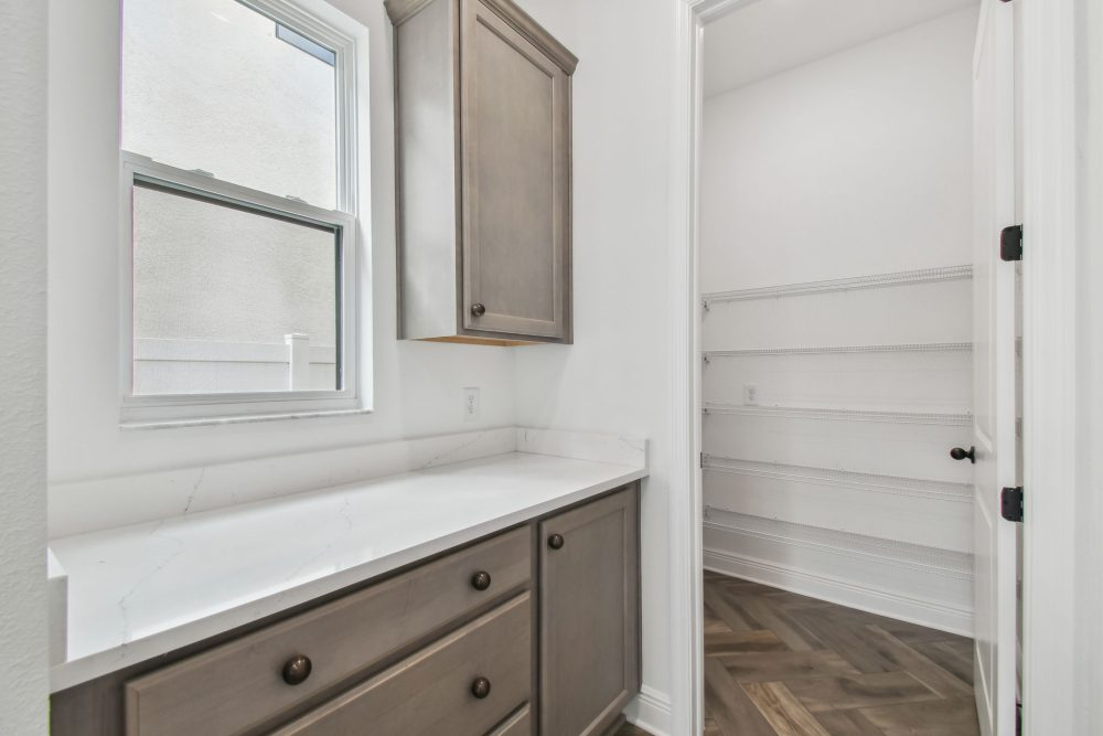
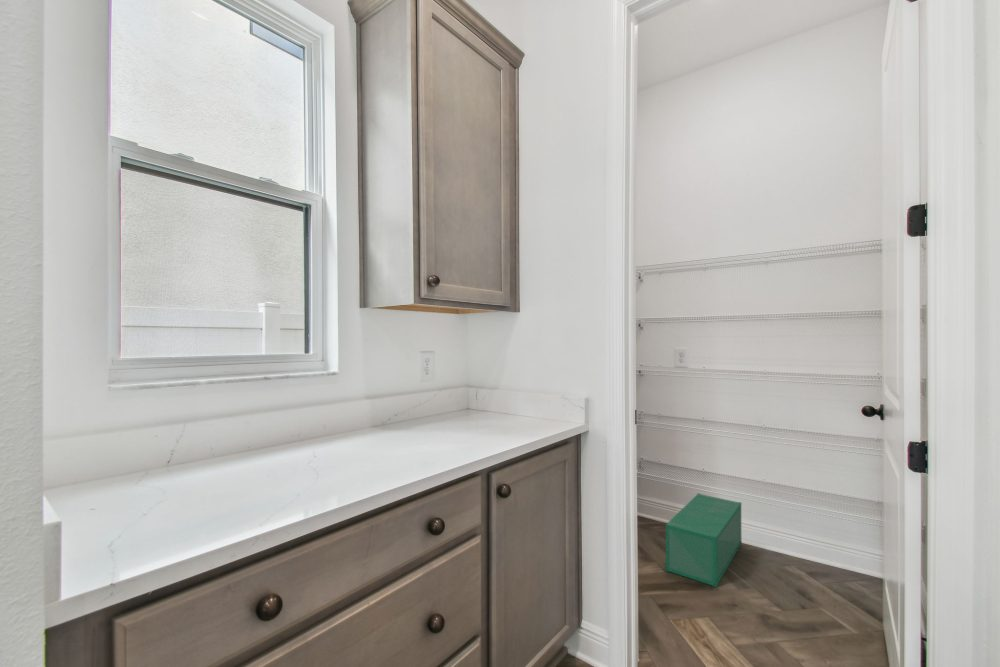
+ storage bin (705, 534)
